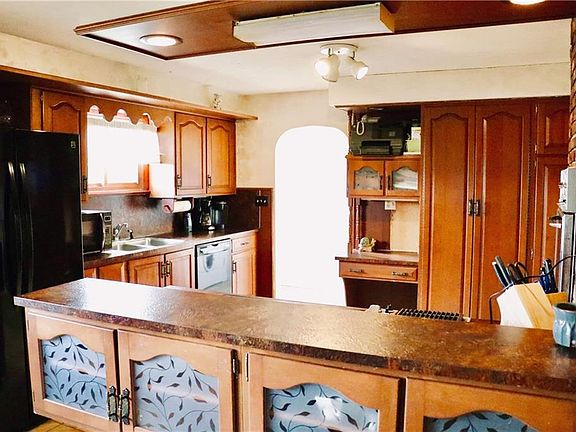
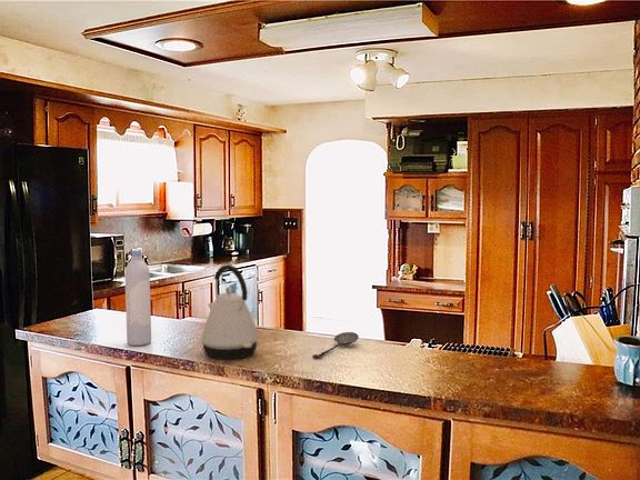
+ bottle (138, 296)
+ kettle (228, 309)
+ spoon (333, 347)
